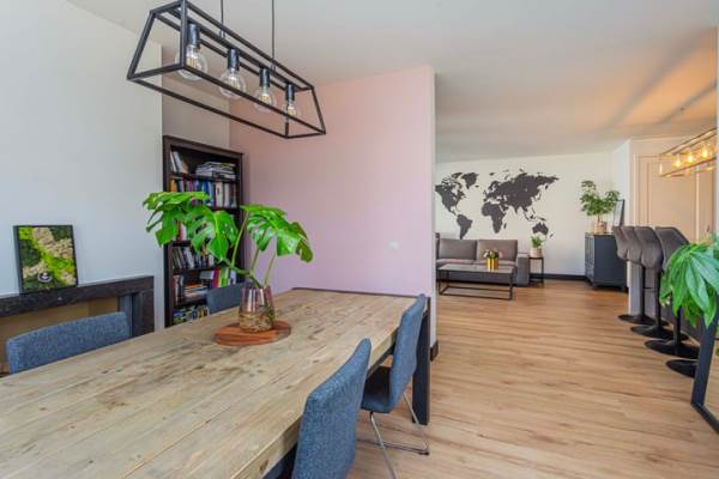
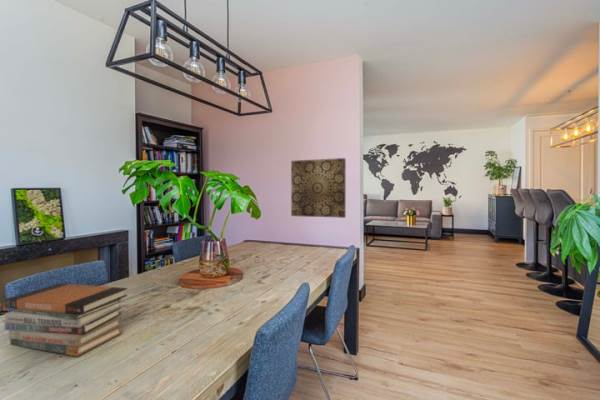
+ wall art (317, 188)
+ book stack (68, 315)
